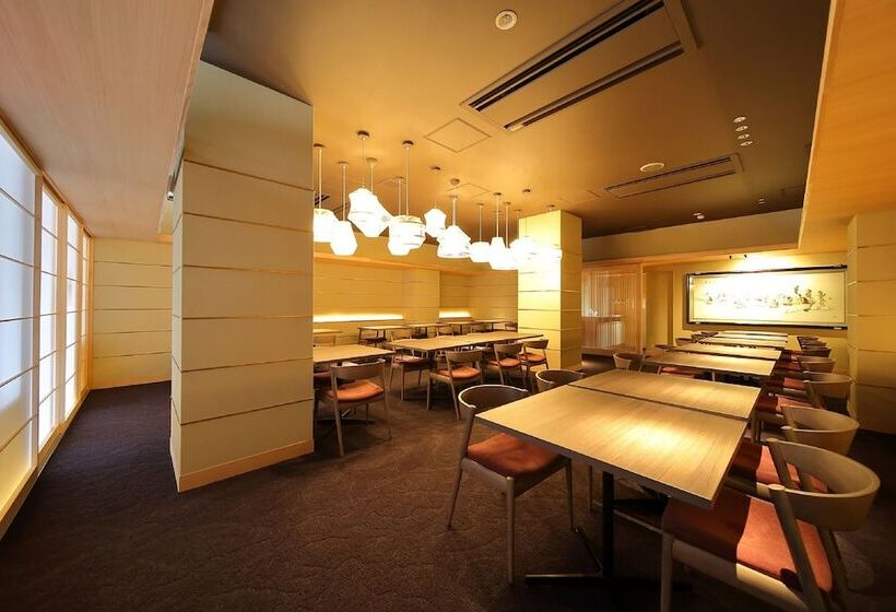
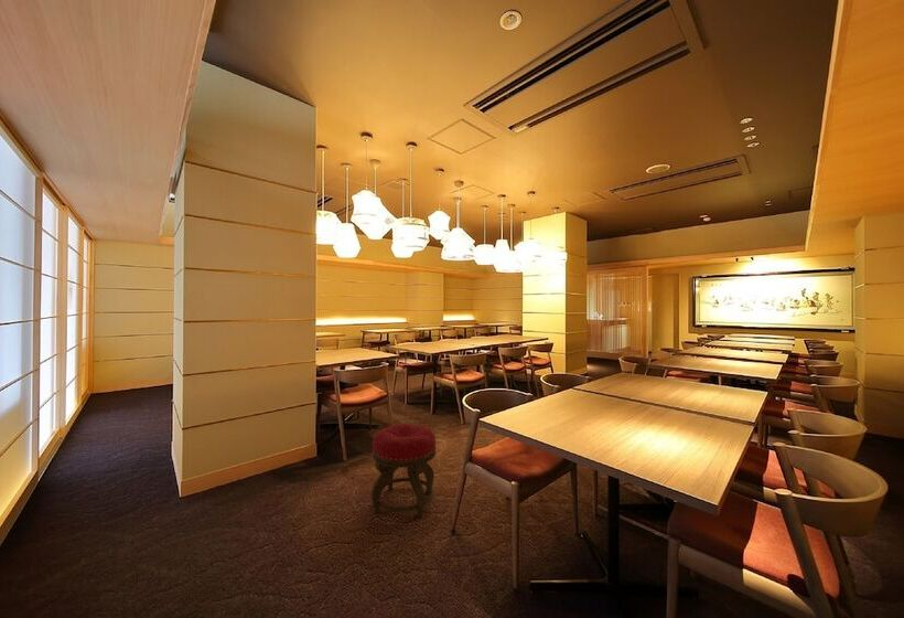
+ stool (403, 466)
